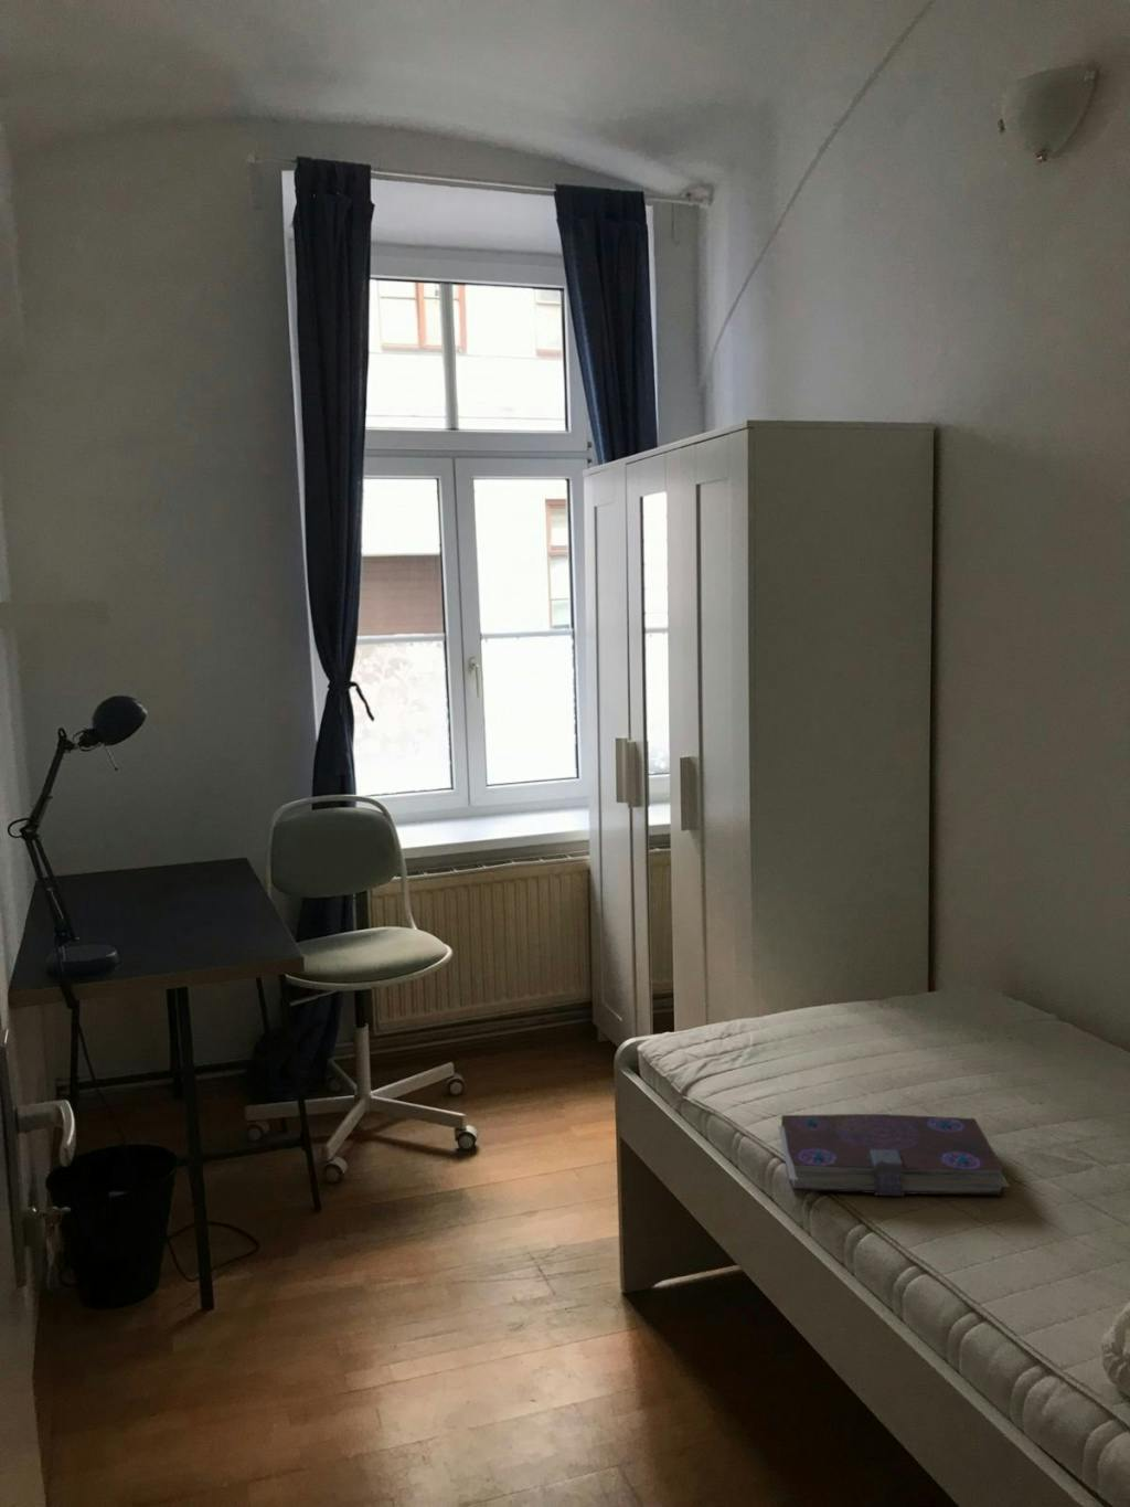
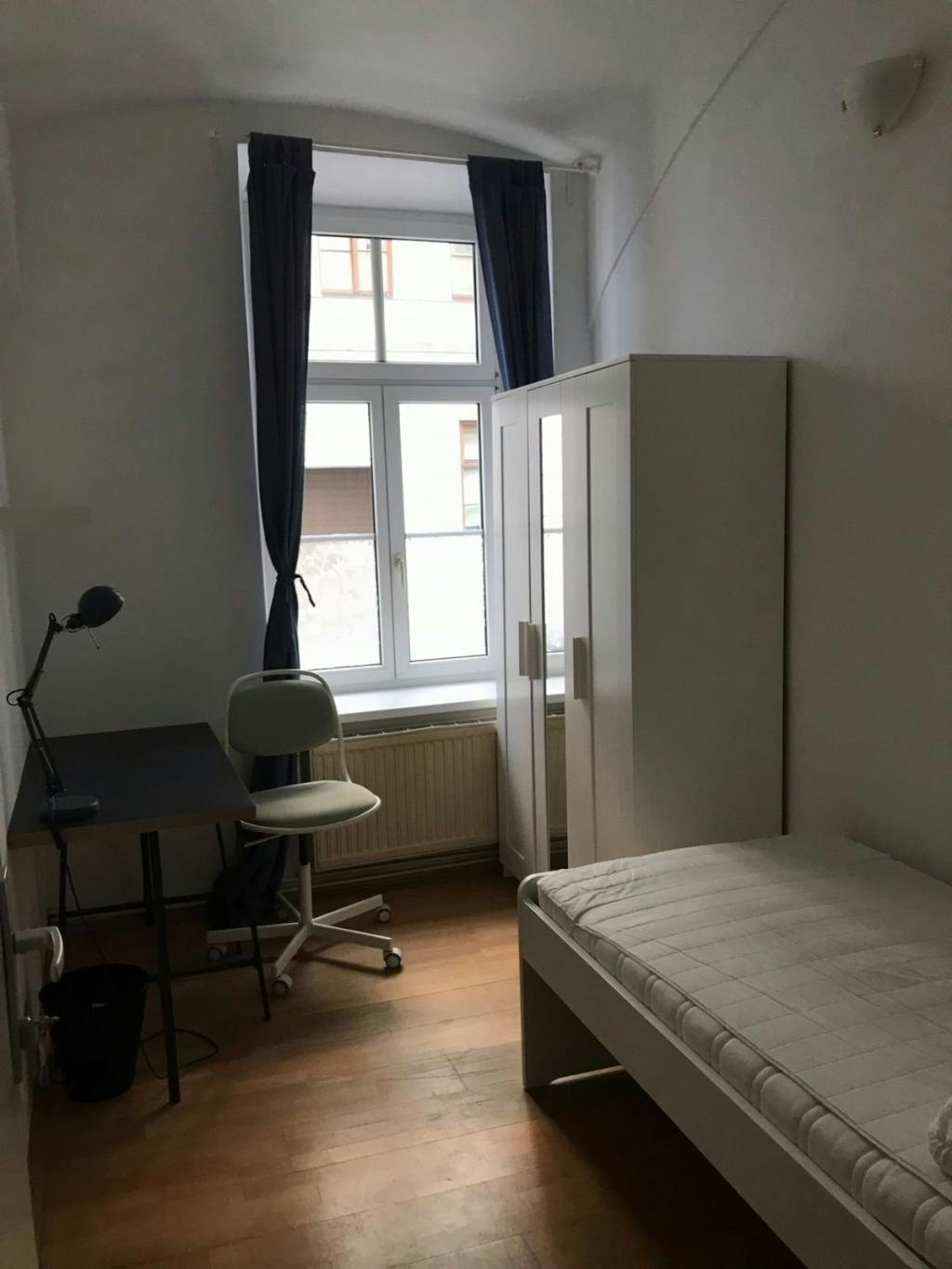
- book (887, 1151)
